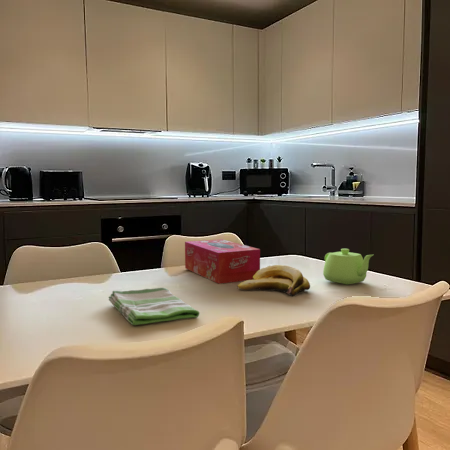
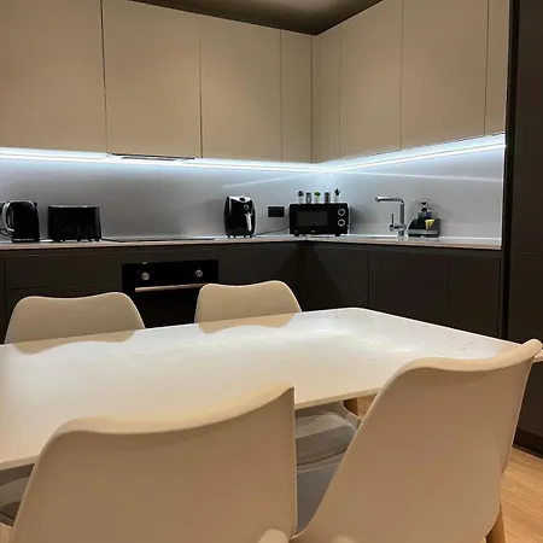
- dish towel (152, 303)
- banana (275, 279)
- tissue box (220, 259)
- teapot (347, 265)
